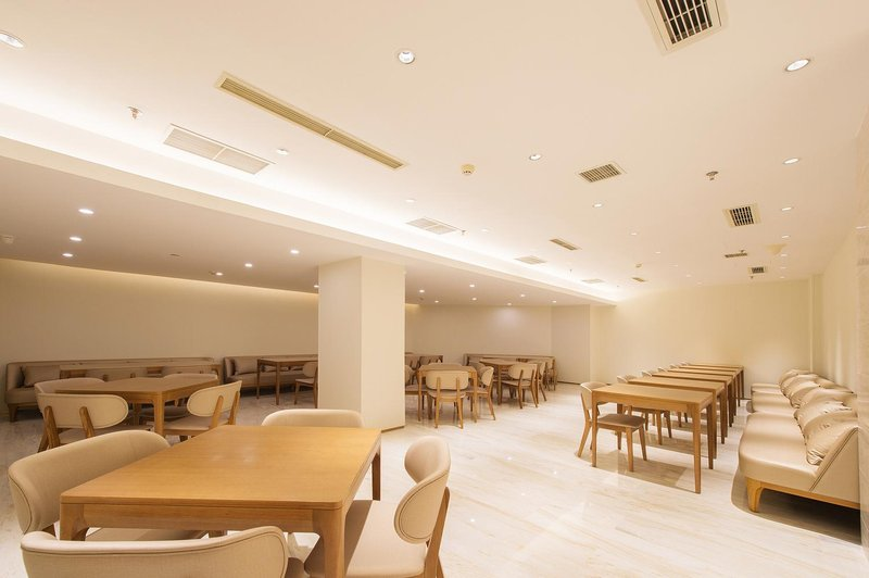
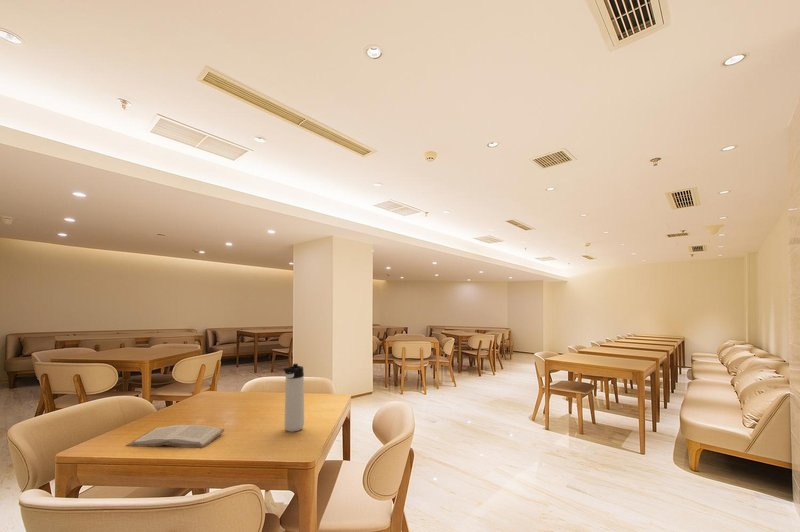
+ thermos bottle (292, 397)
+ book (177, 435)
